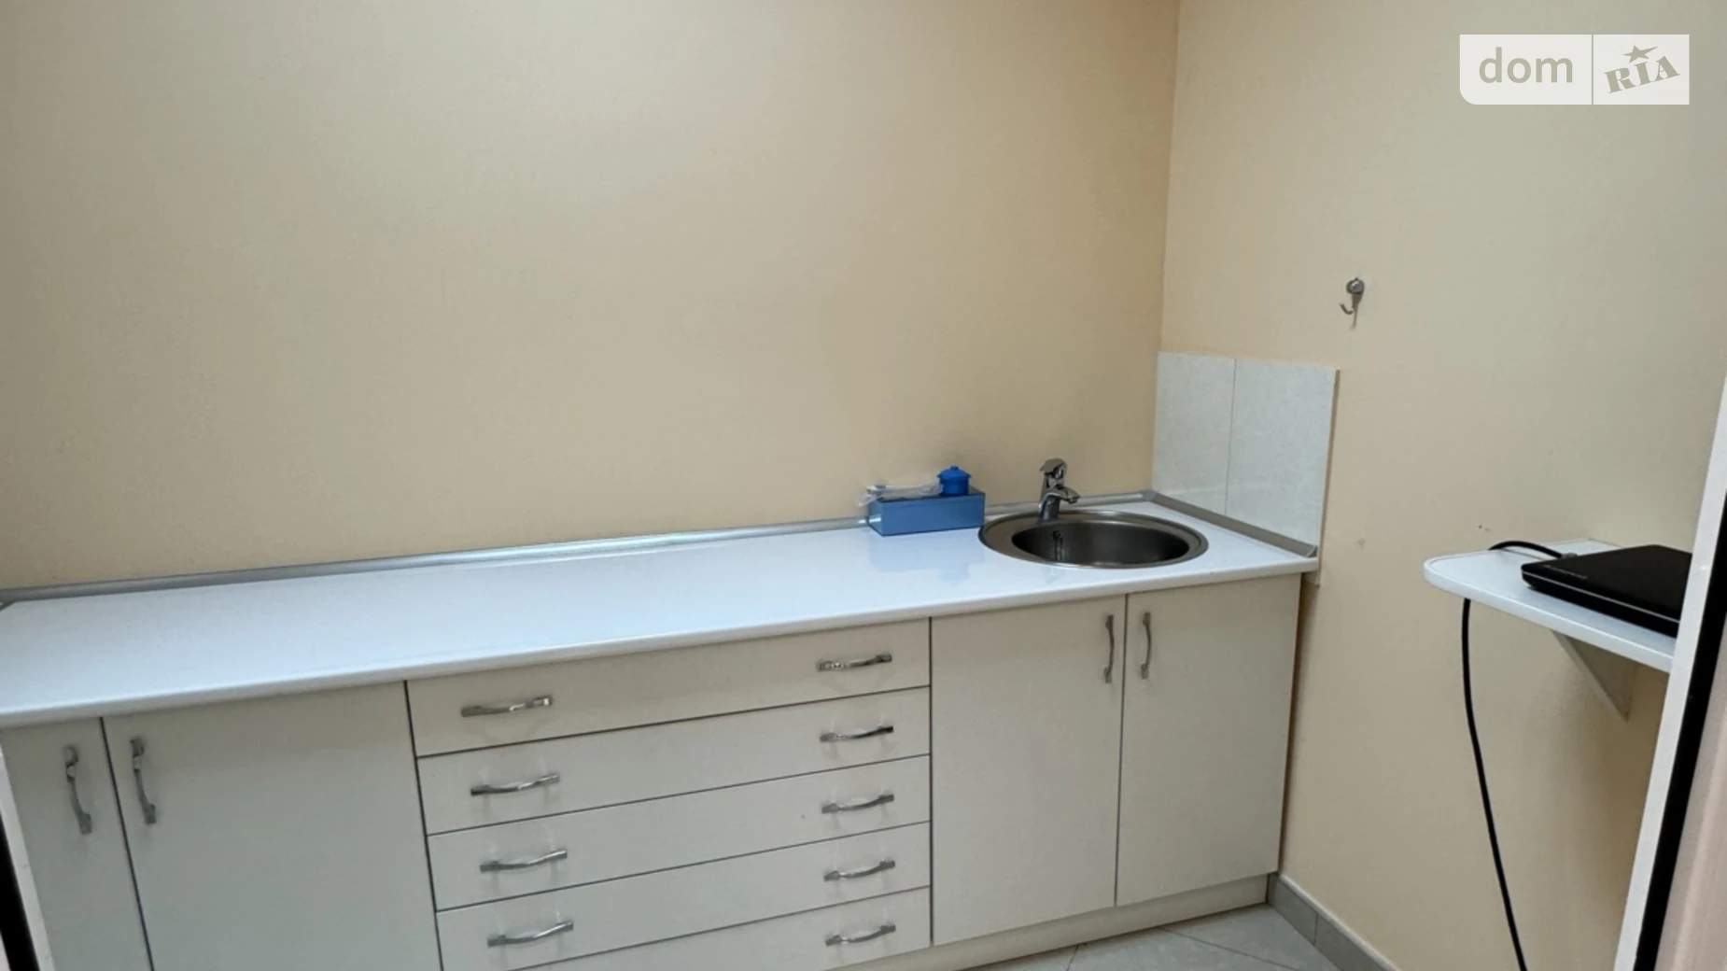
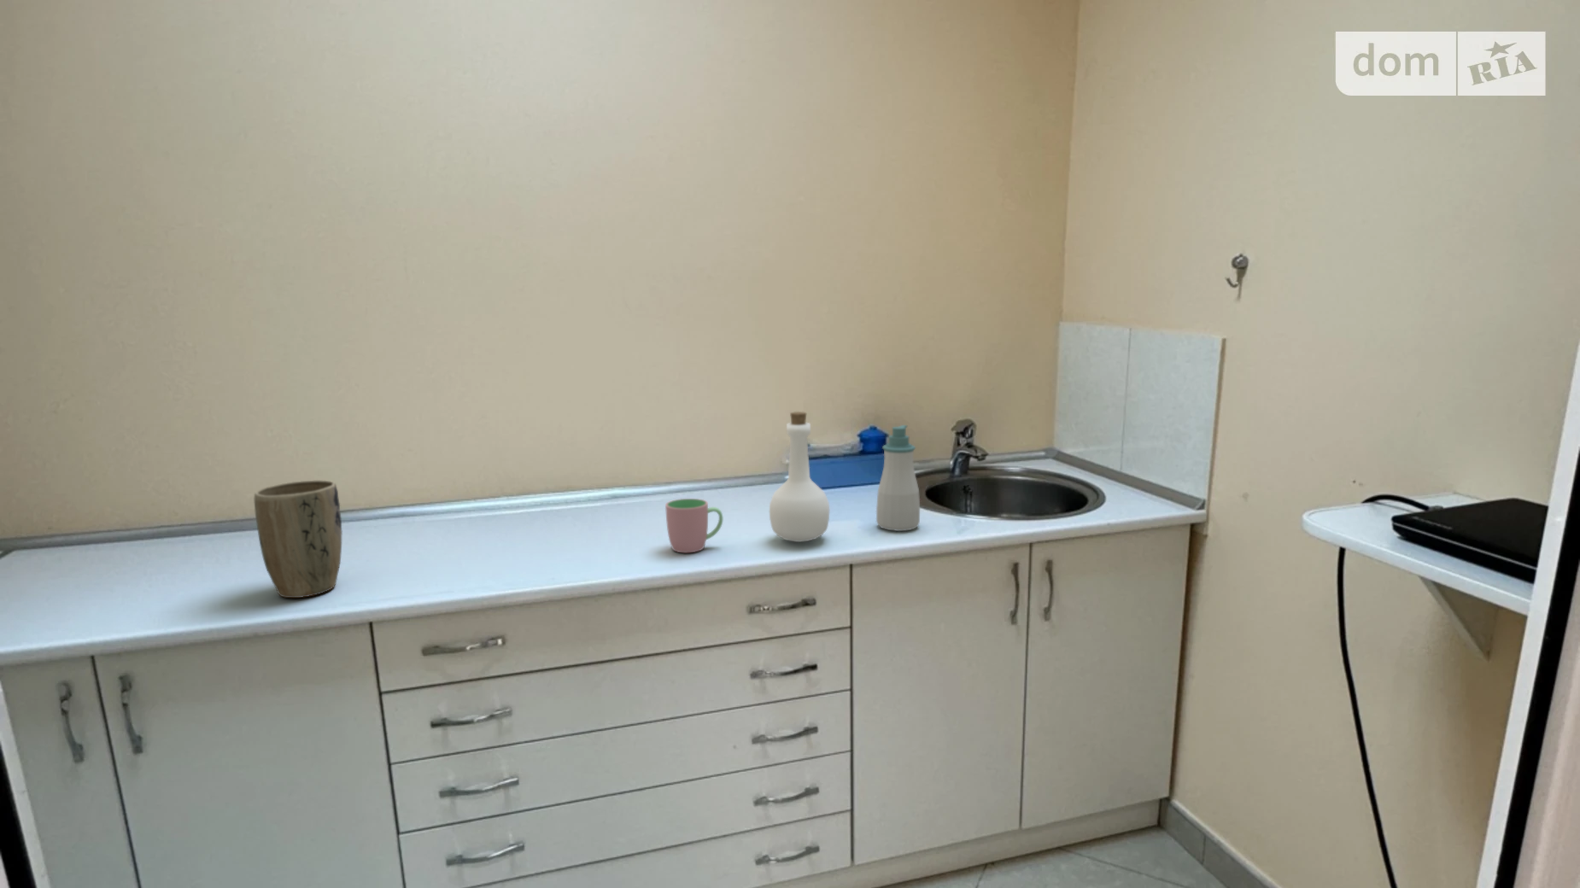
+ cup (695, 525)
+ plant pot (303, 539)
+ bottle (799, 476)
+ soap bottle (899, 477)
